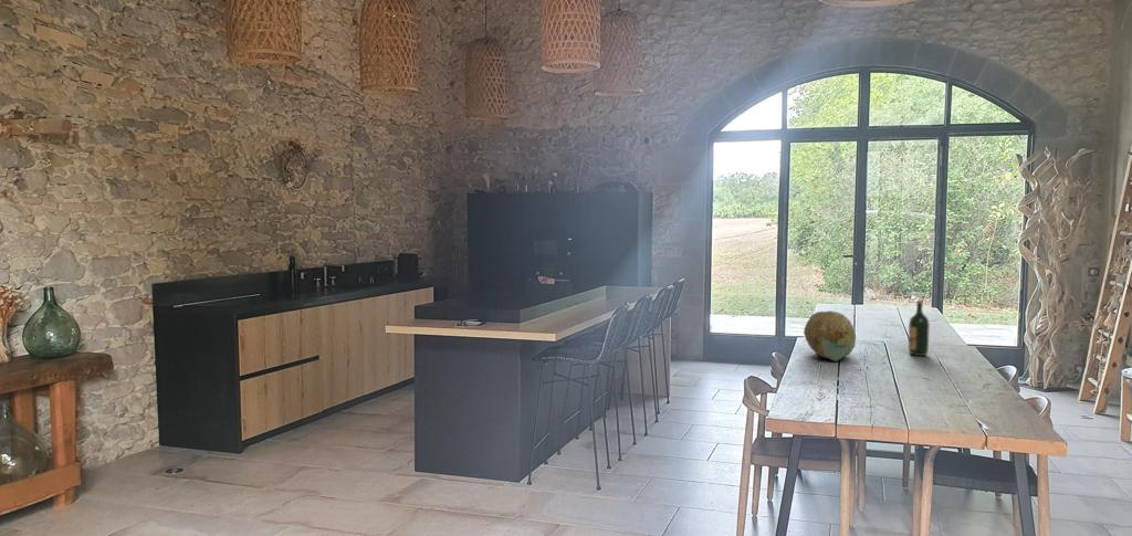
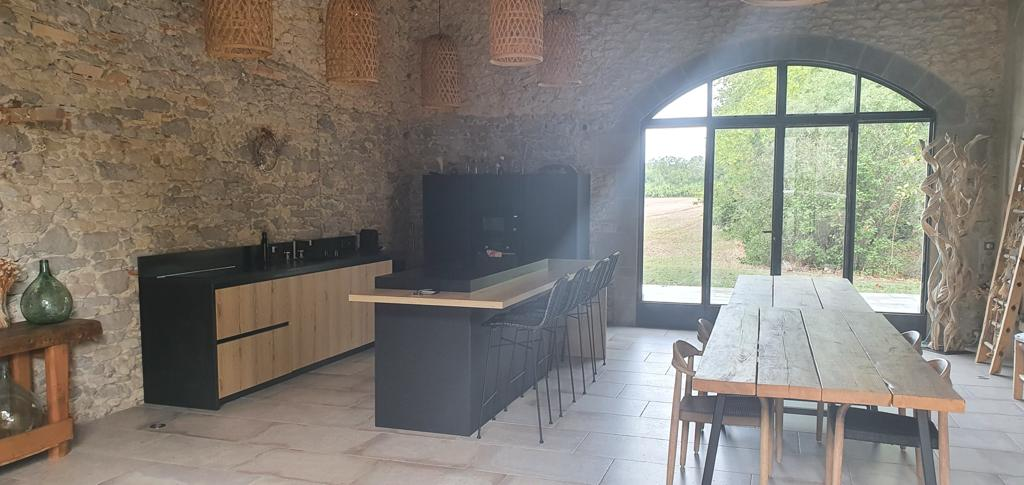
- bowl (826, 334)
- wine bottle (919, 327)
